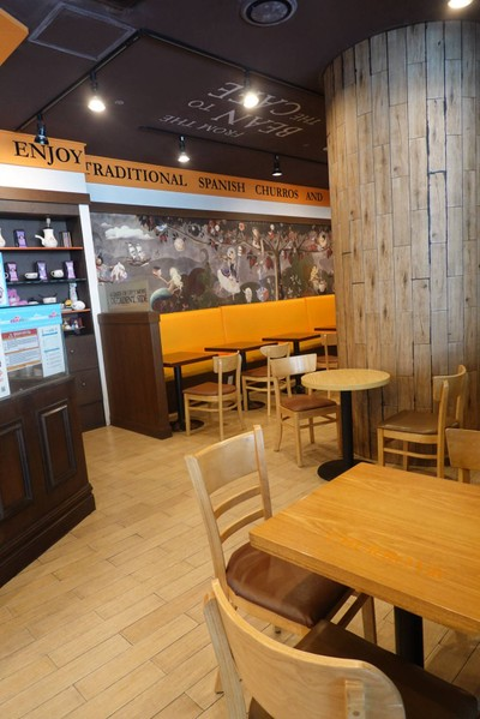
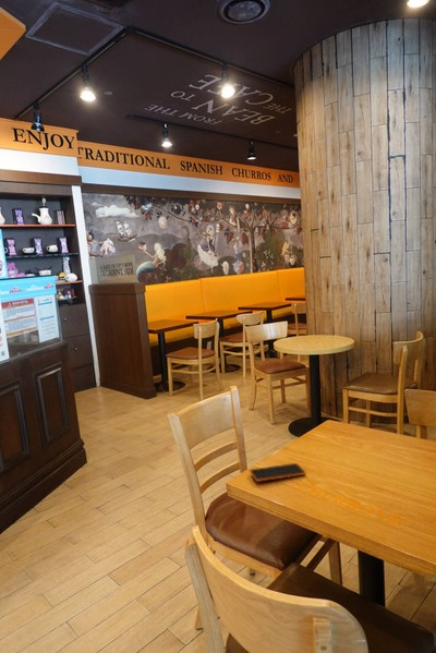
+ smartphone (277, 472)
